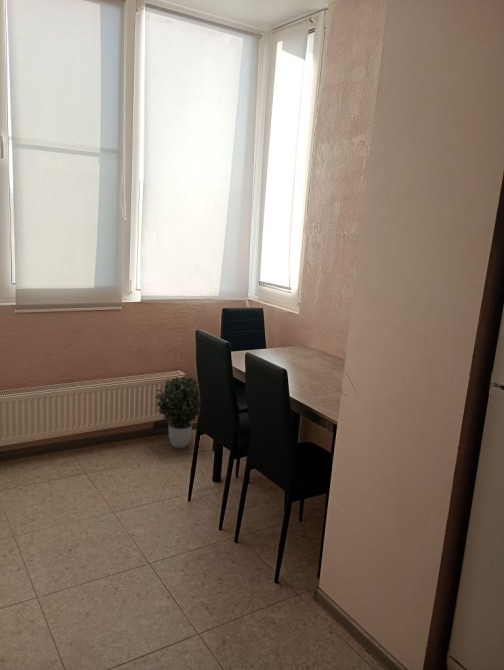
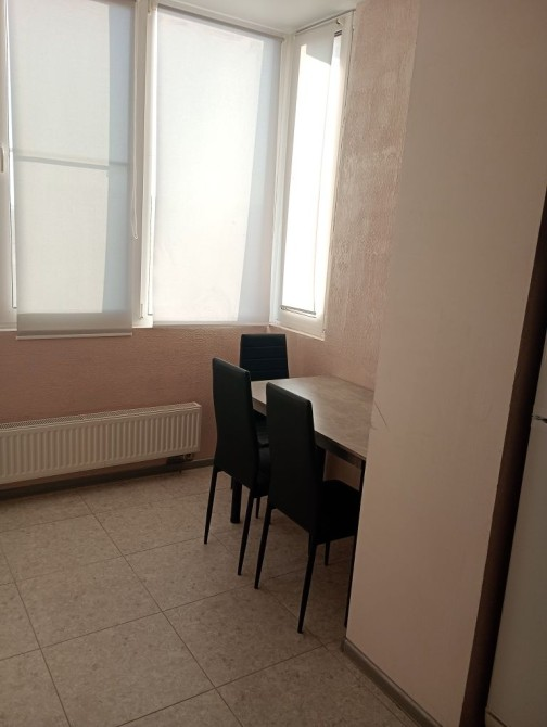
- potted plant (181, 411)
